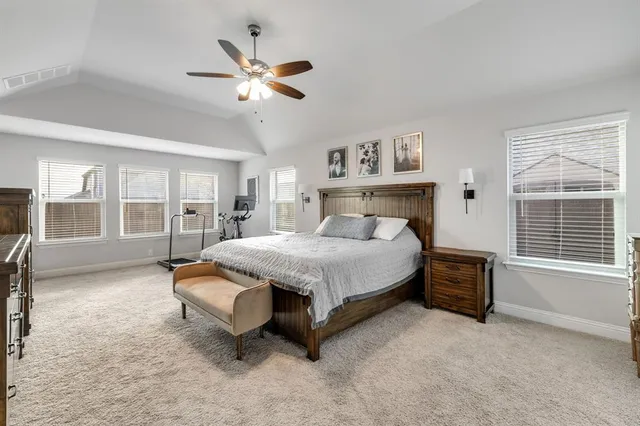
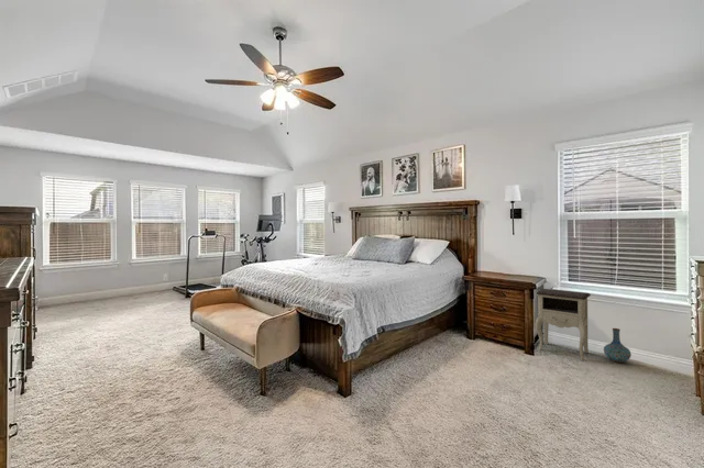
+ vase (616, 345)
+ nightstand (562, 322)
